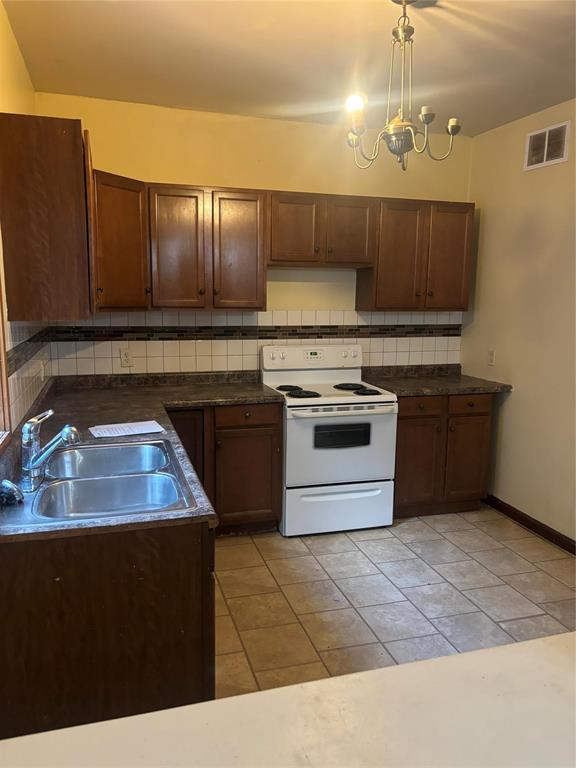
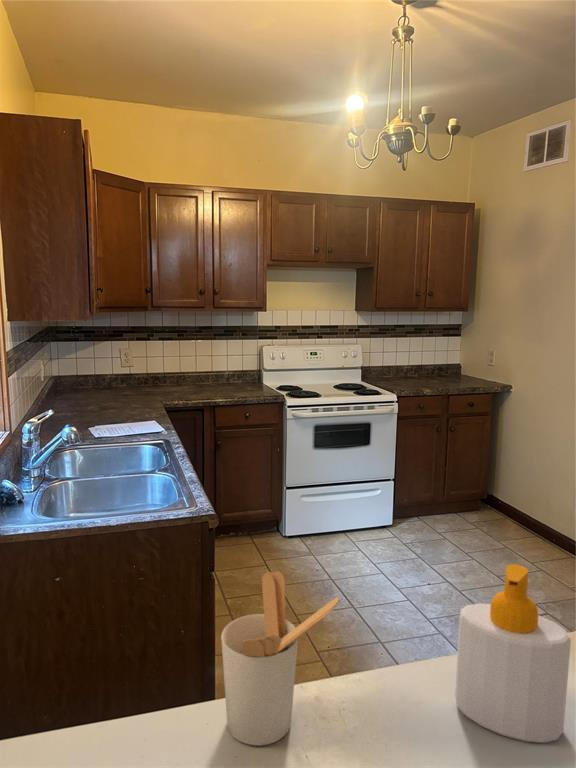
+ soap bottle (511, 644)
+ utensil holder (279, 660)
